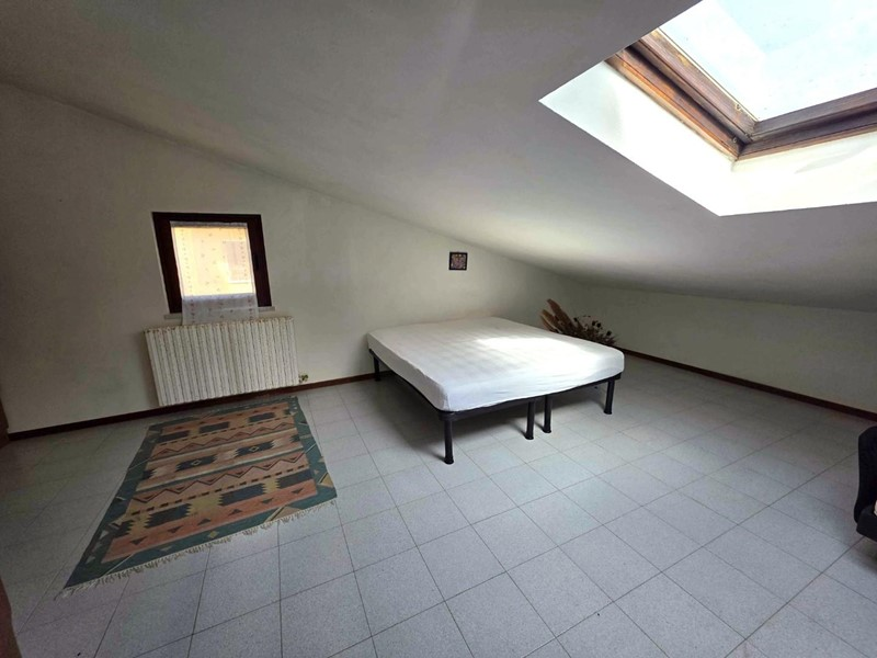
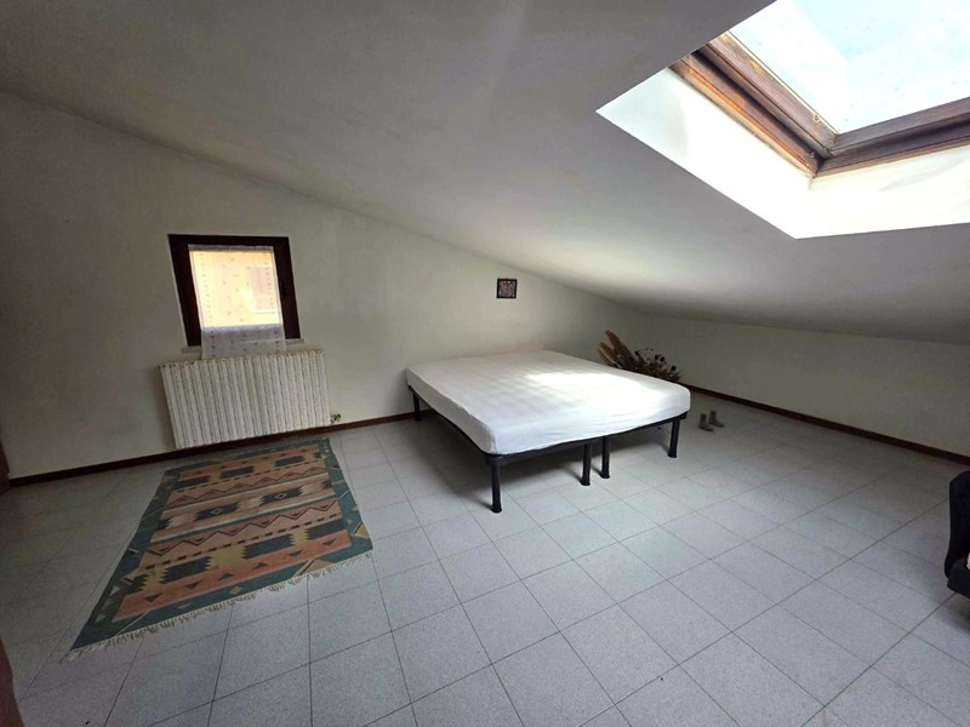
+ boots (712, 419)
